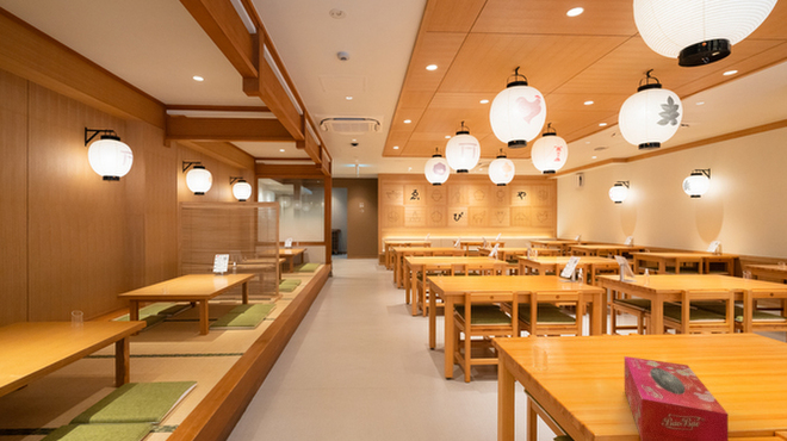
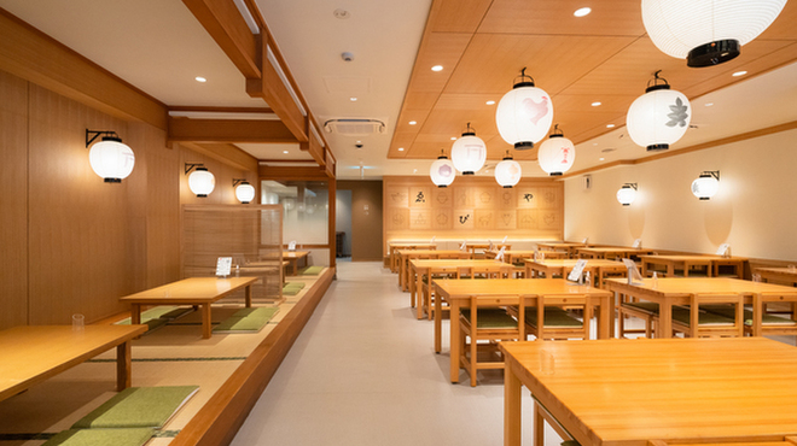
- tissue box (667, 399)
